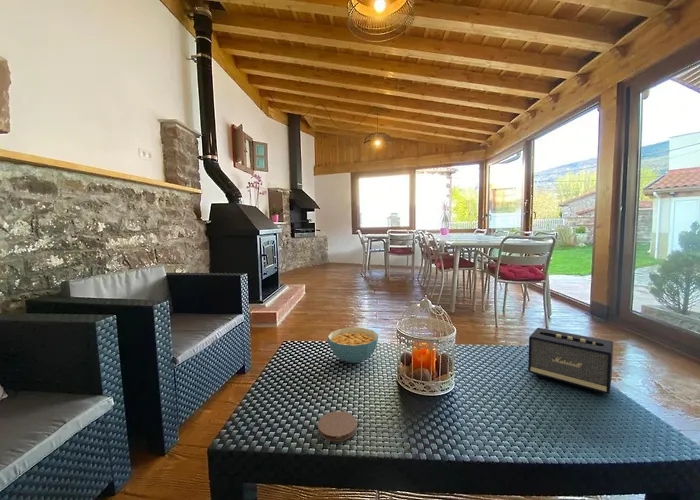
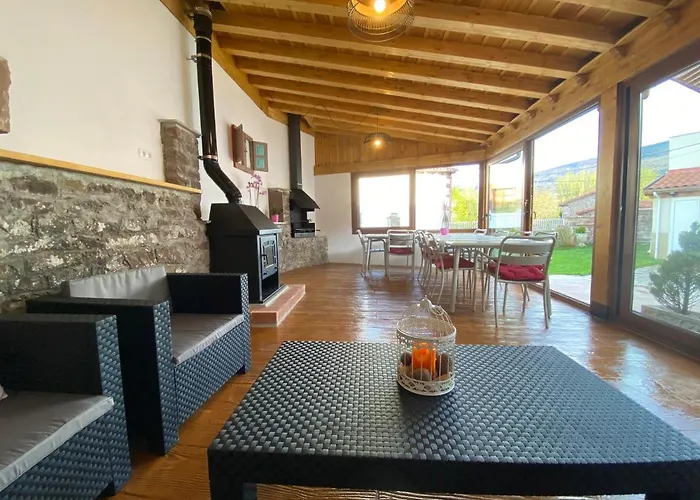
- coaster (337, 425)
- speaker (569, 358)
- cereal bowl (353, 347)
